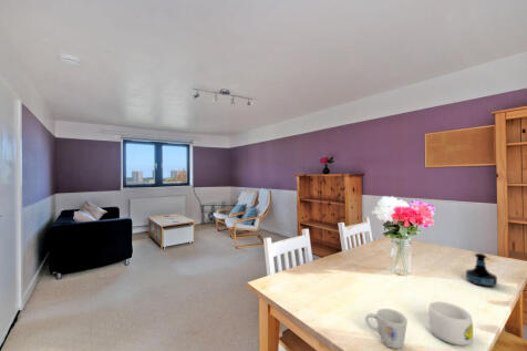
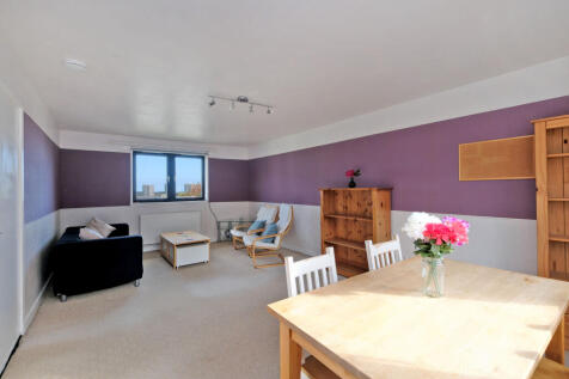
- mug (450, 322)
- mug (385, 327)
- tequila bottle (480, 268)
